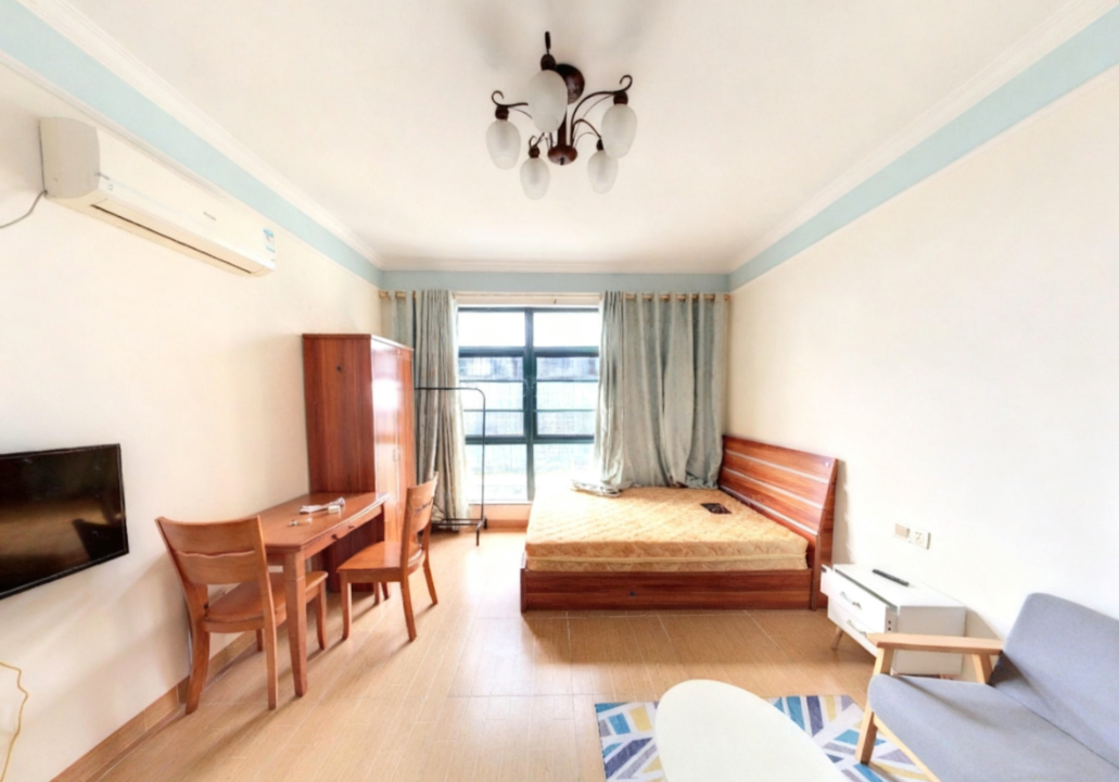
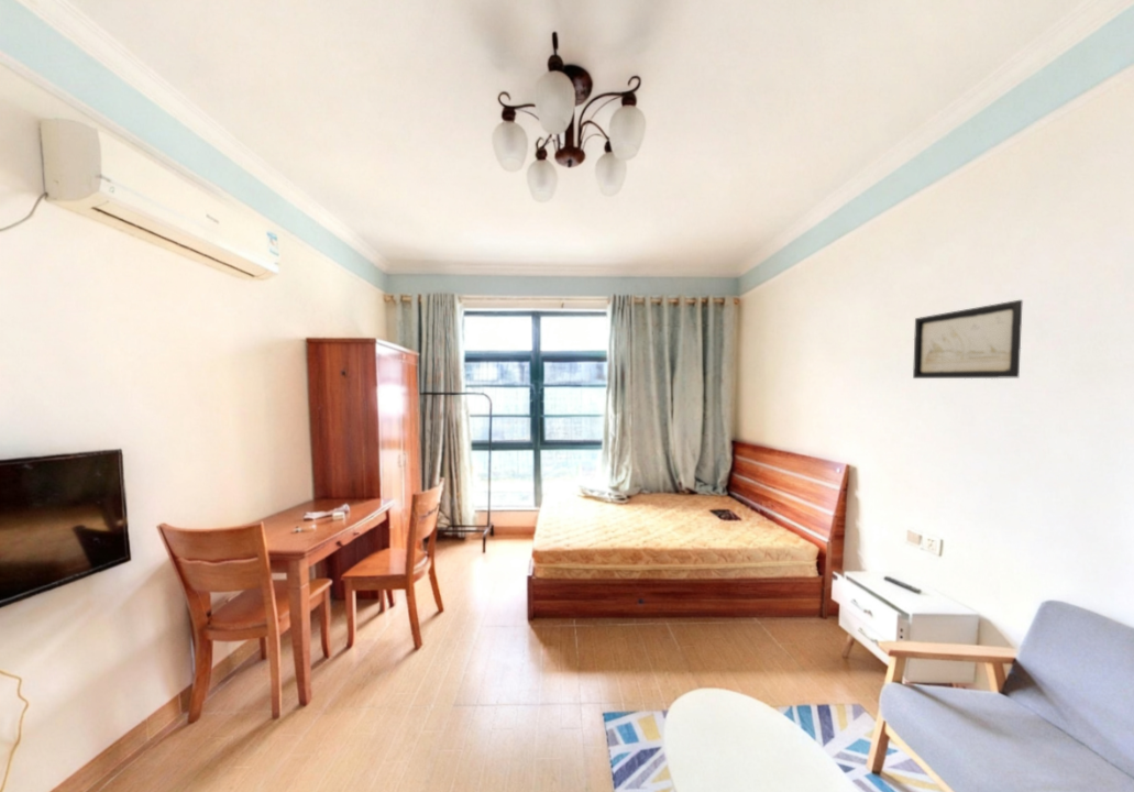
+ wall art (960, 344)
